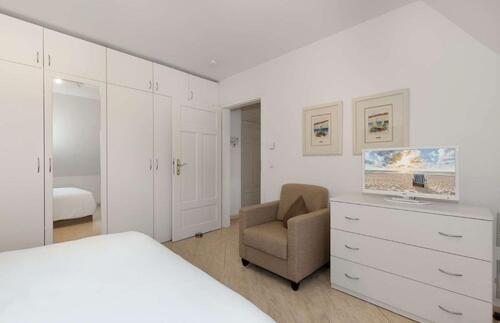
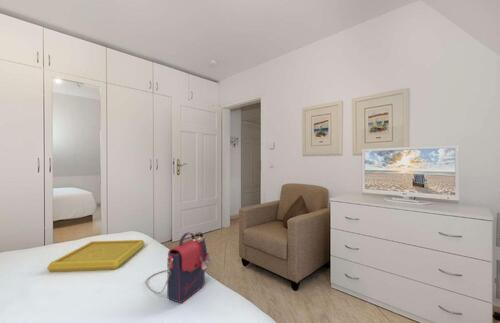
+ handbag (174, 257)
+ serving tray (102, 254)
